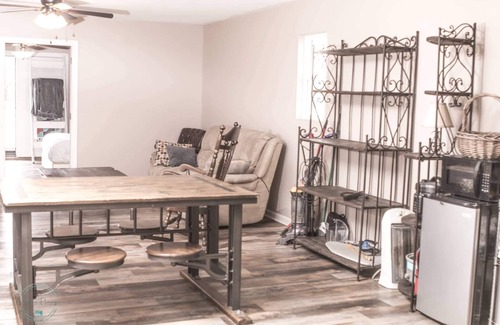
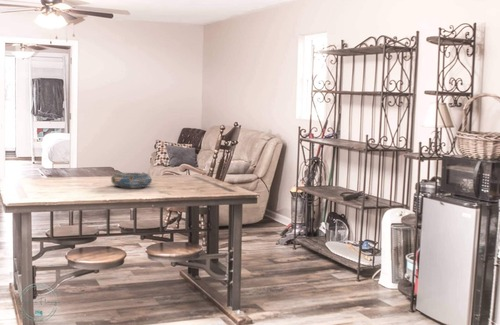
+ decorative bowl (131, 179)
